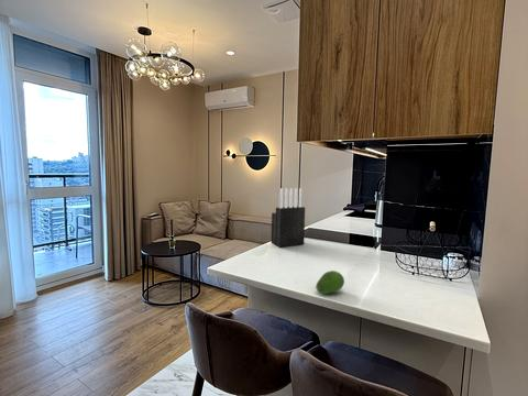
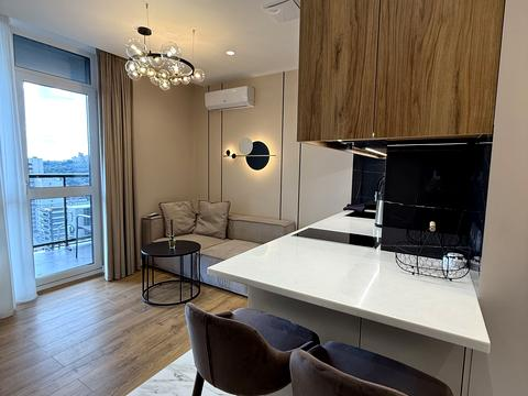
- fruit (329, 282)
- knife block (287, 216)
